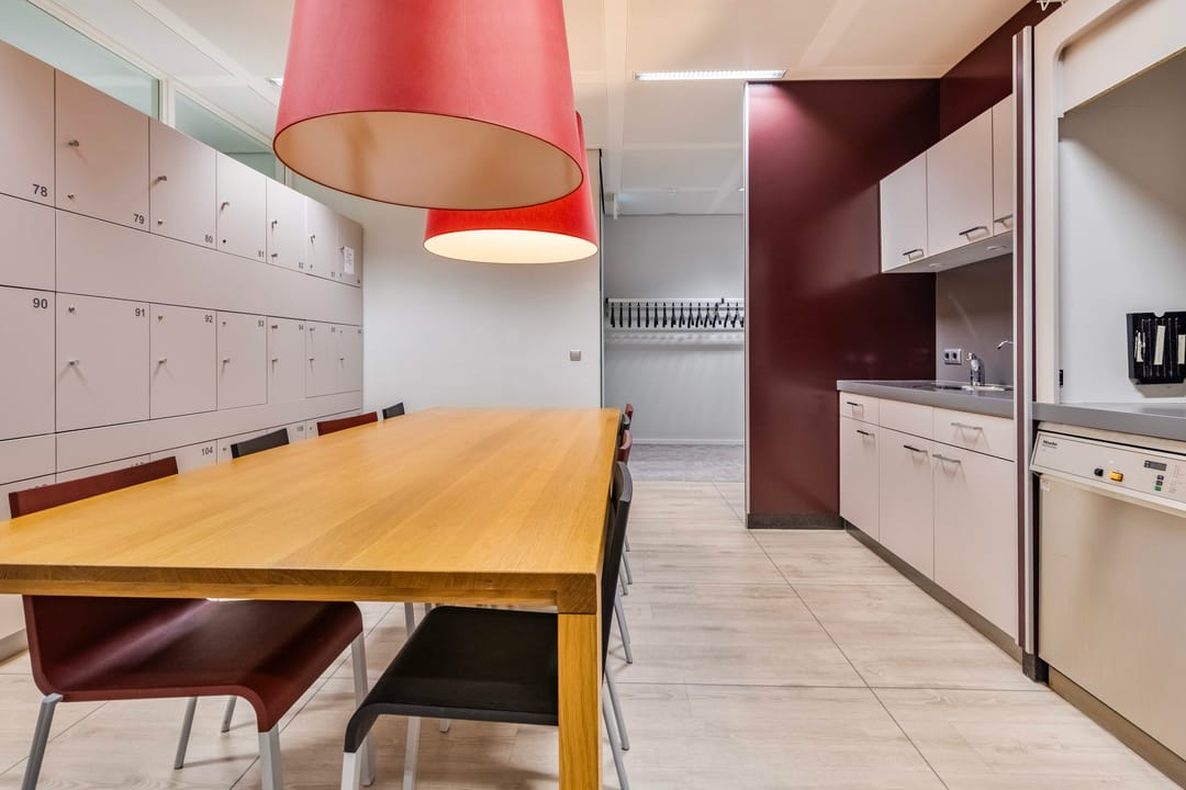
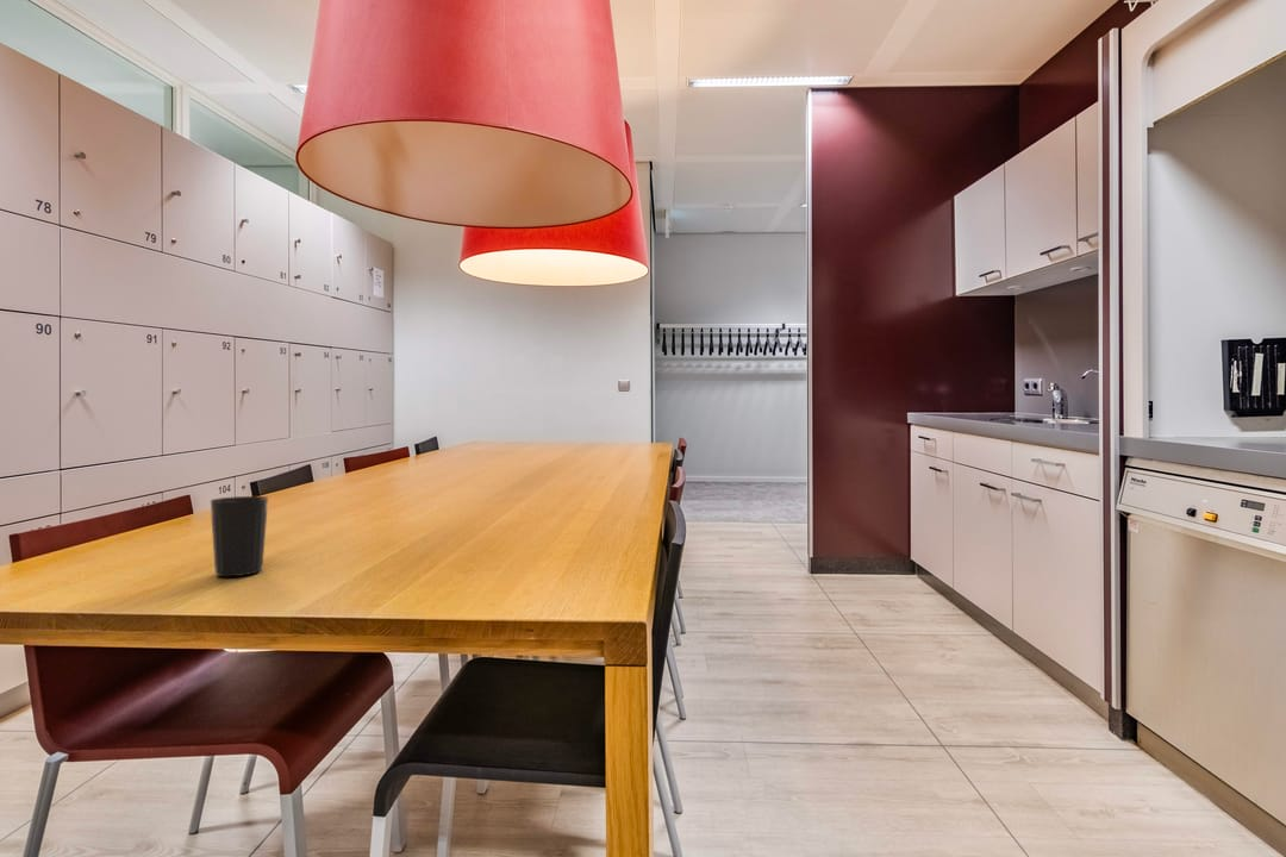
+ cup (239, 534)
